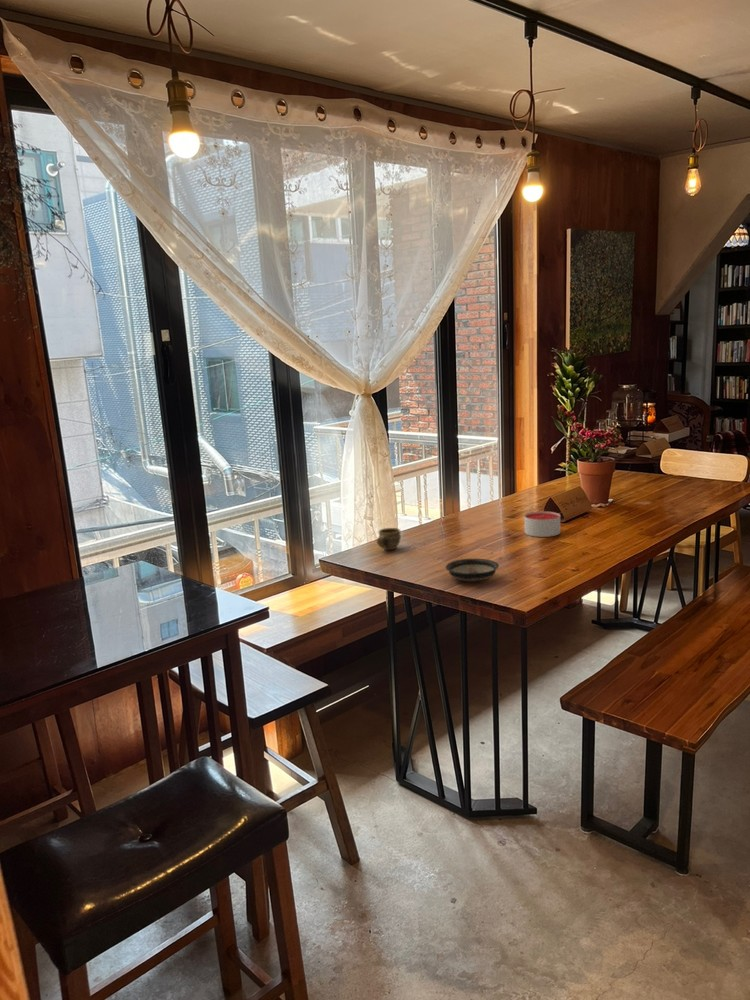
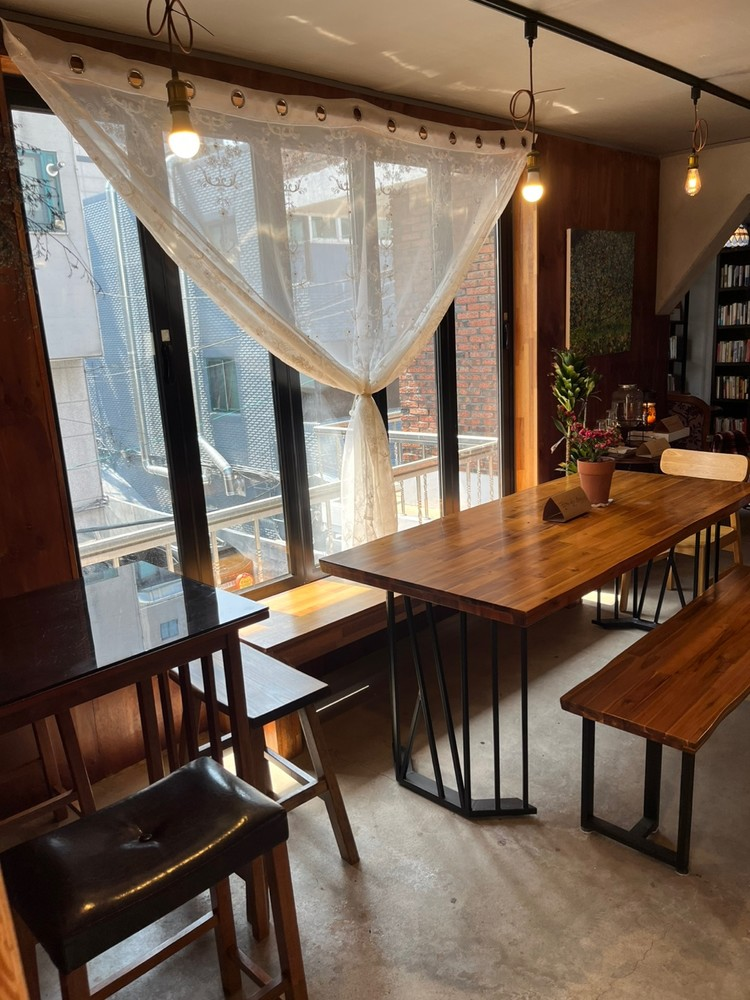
- saucer (472, 571)
- cup (386, 540)
- candle (542, 523)
